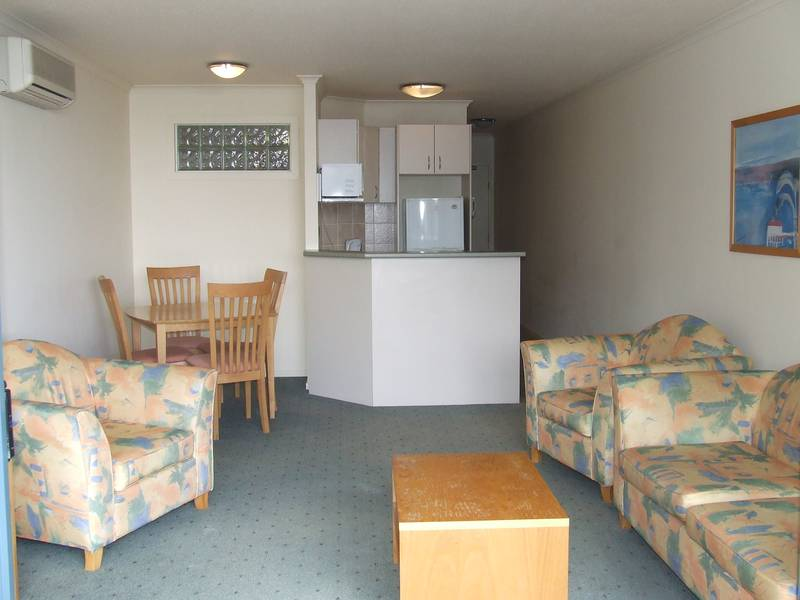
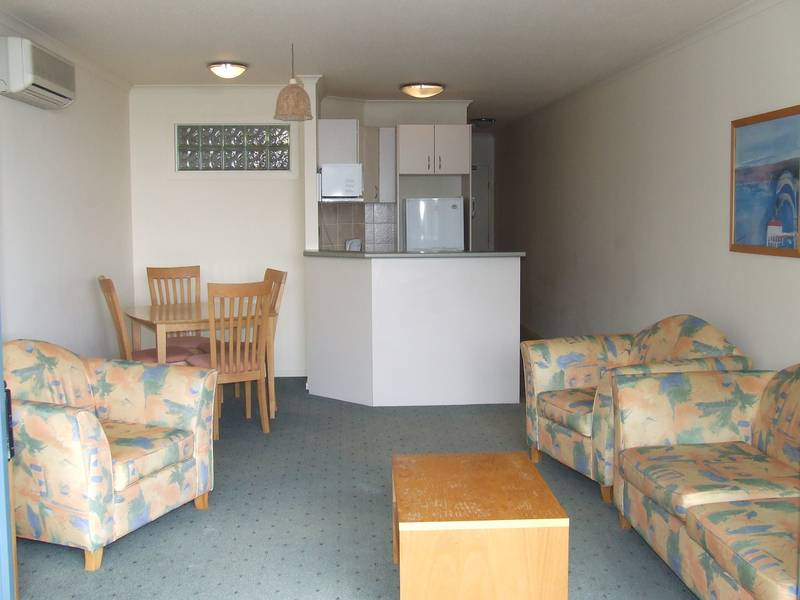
+ pendant lamp (292, 81)
